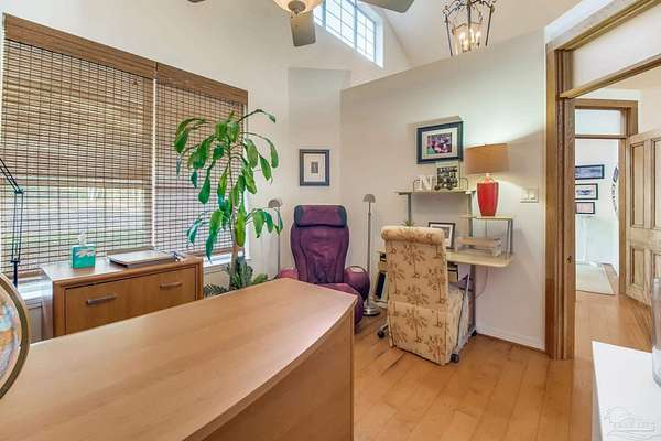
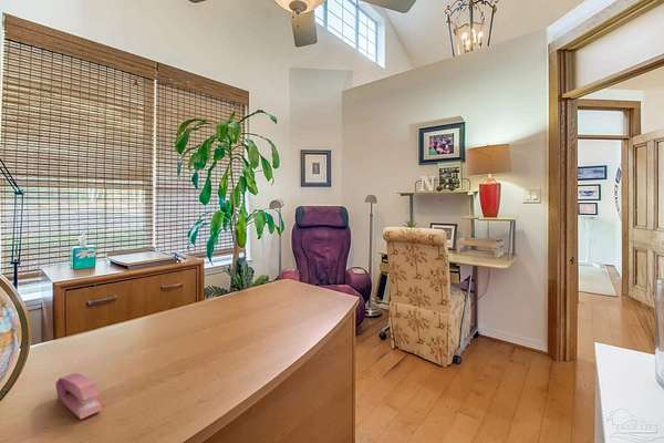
+ stapler (77, 390)
